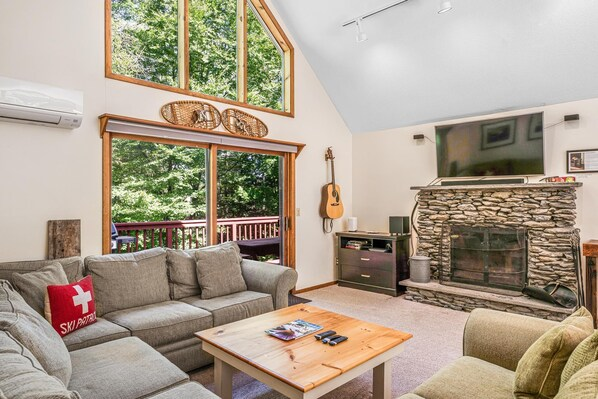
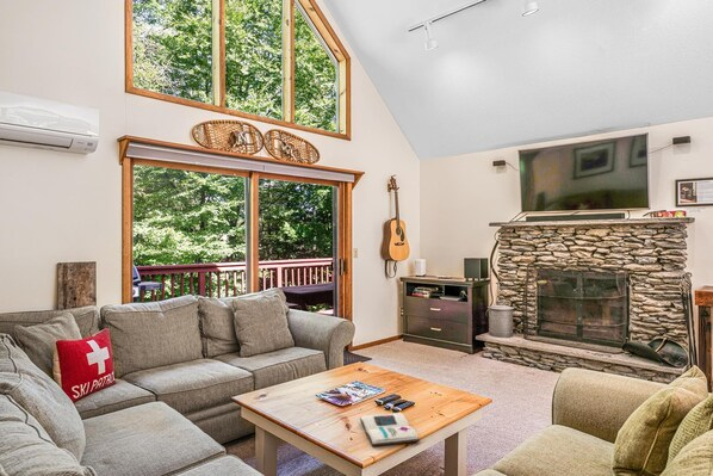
+ book (388, 427)
